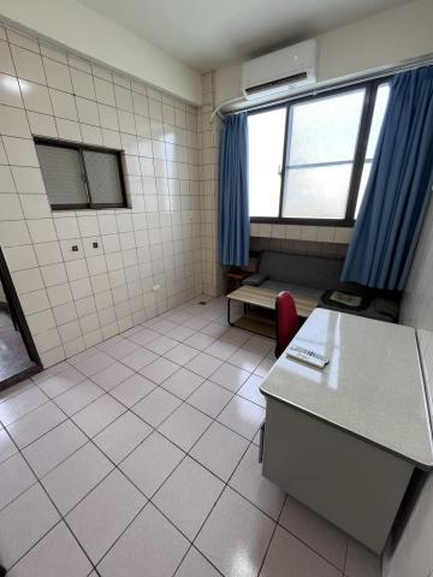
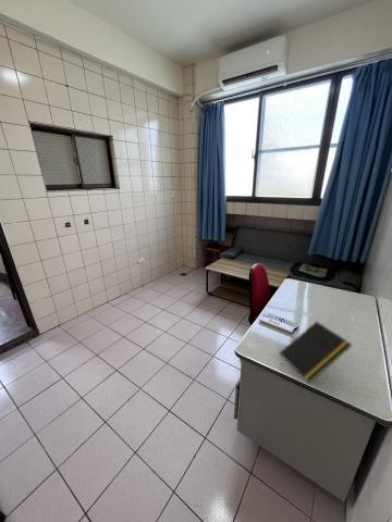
+ notepad (313, 351)
